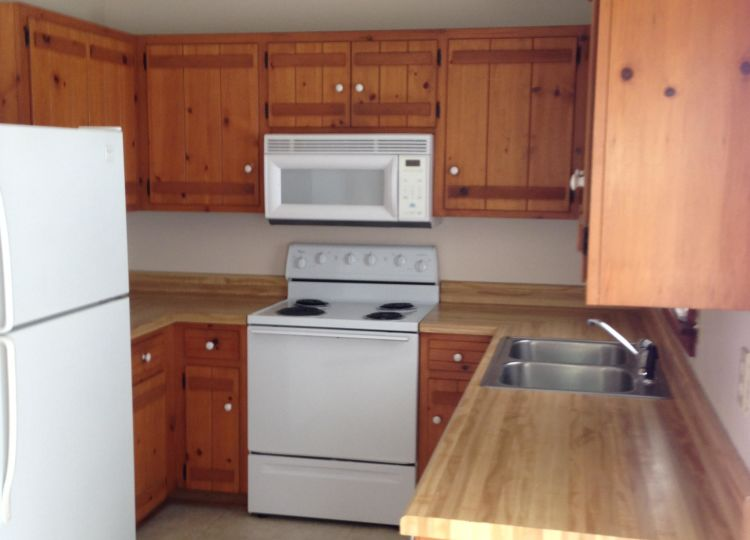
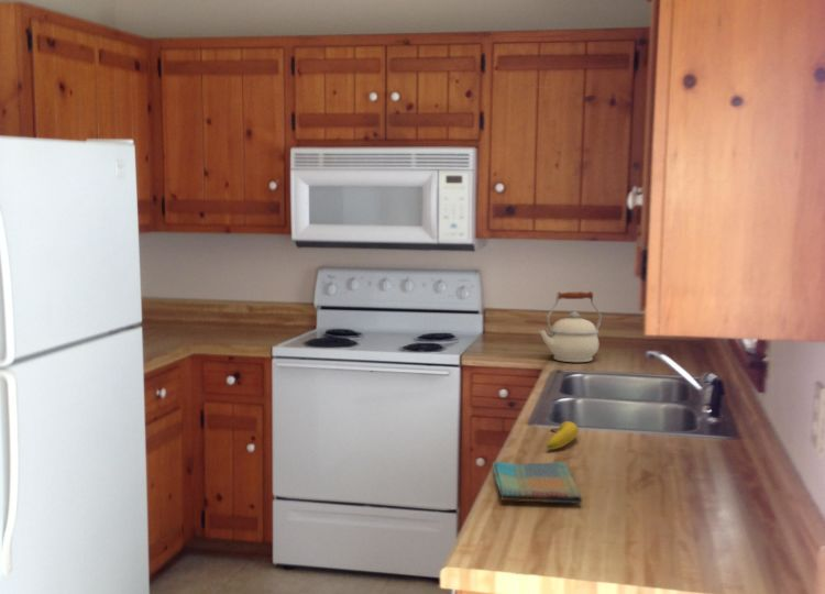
+ kettle (570, 326)
+ fruit (561, 432)
+ dish towel (535, 481)
